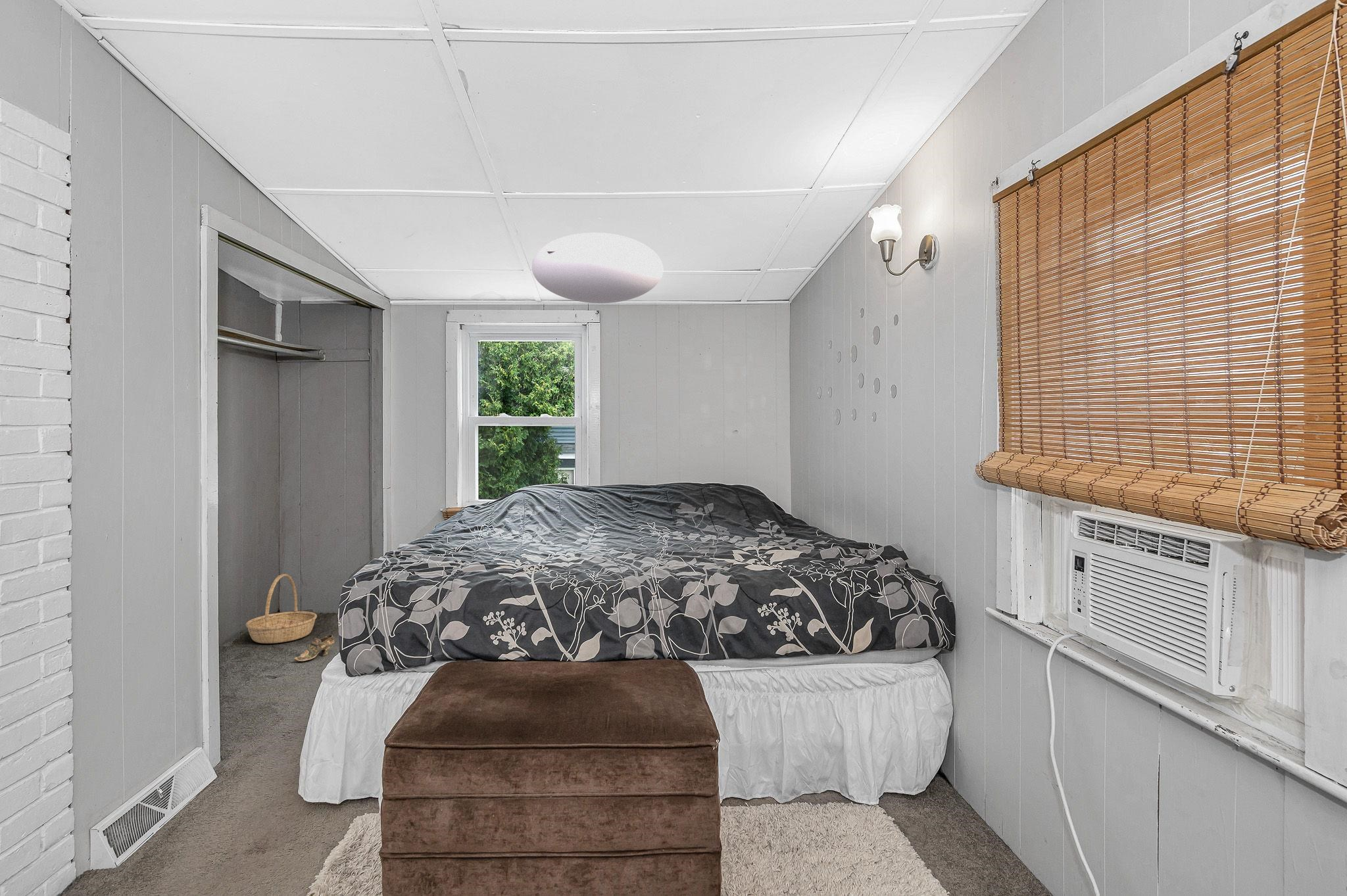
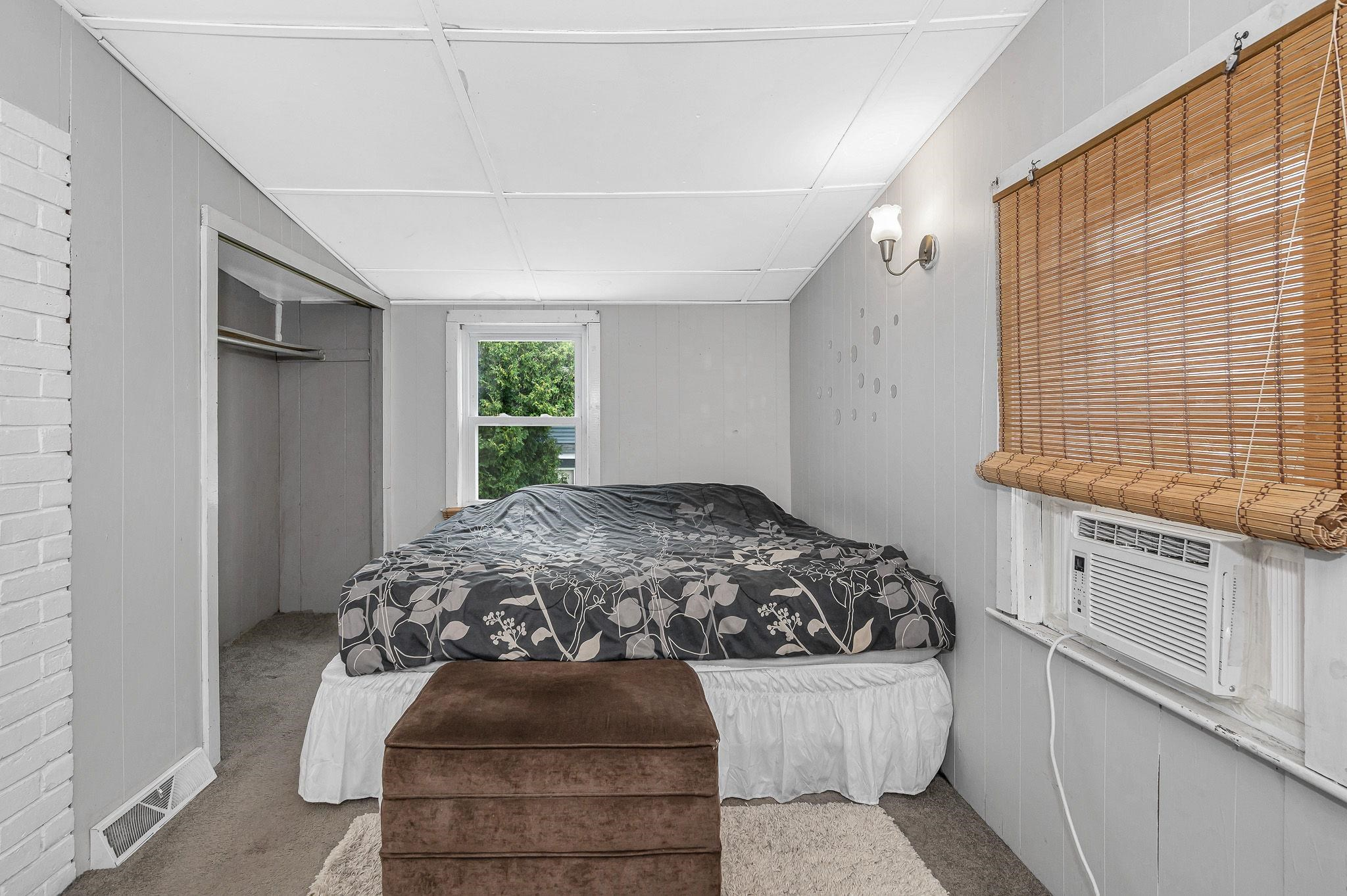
- ceiling light (598, 270)
- basket (283, 612)
- shoe (315, 648)
